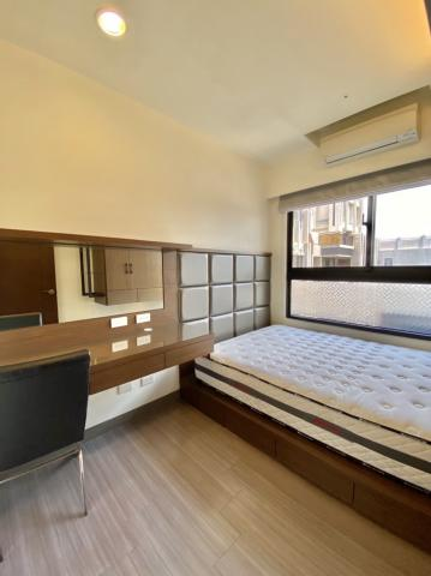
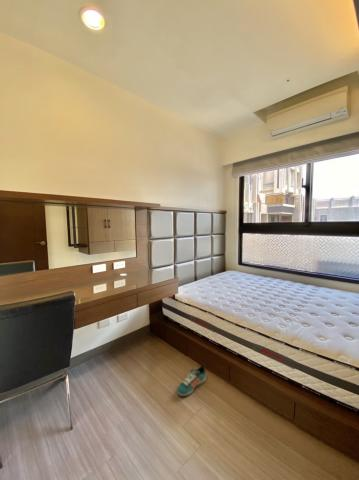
+ sneaker (191, 378)
